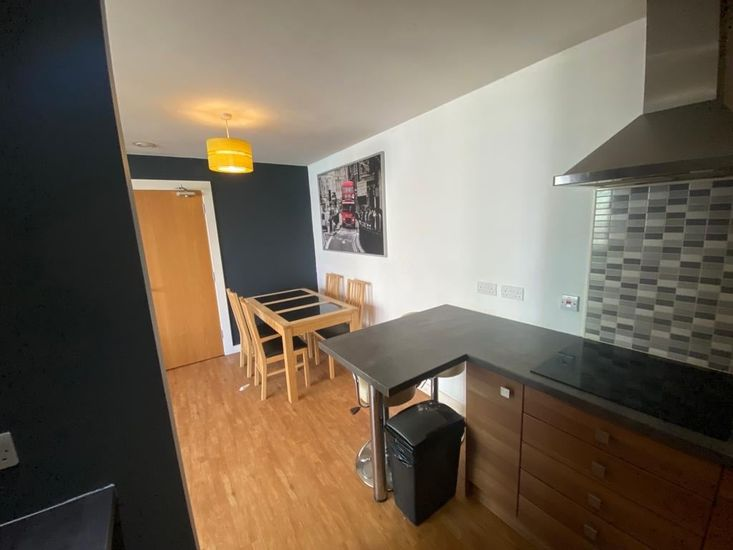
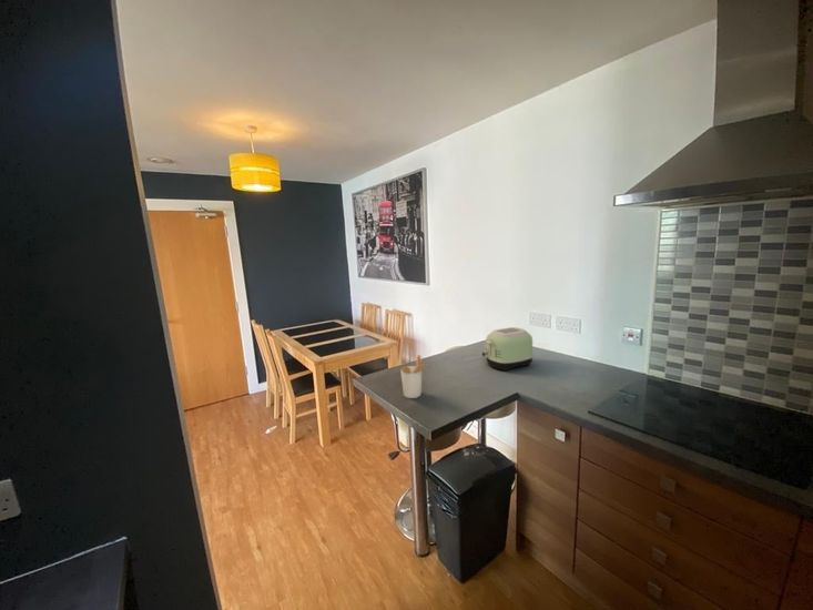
+ utensil holder (415, 377)
+ toaster (507, 347)
